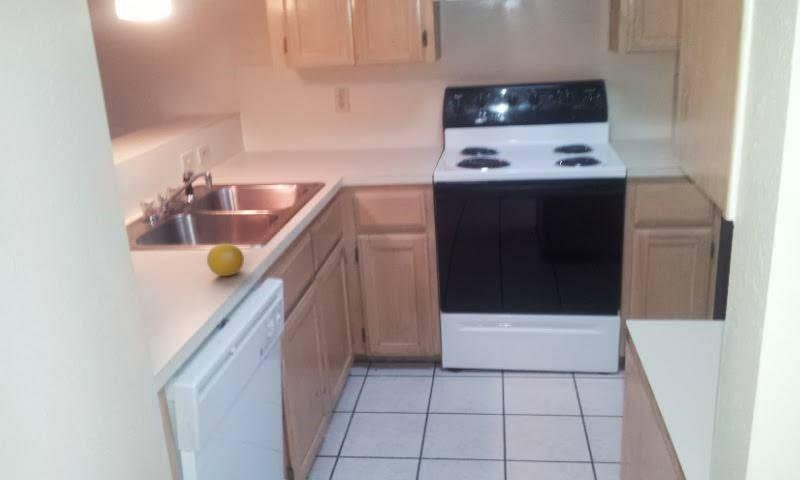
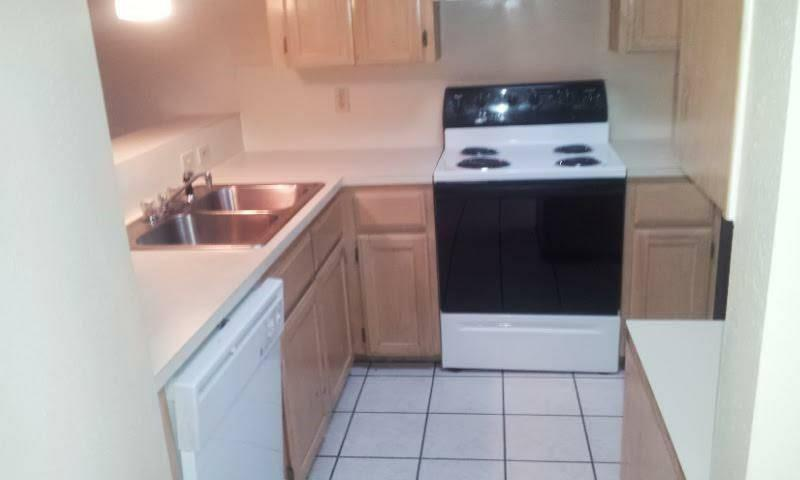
- fruit (225, 259)
